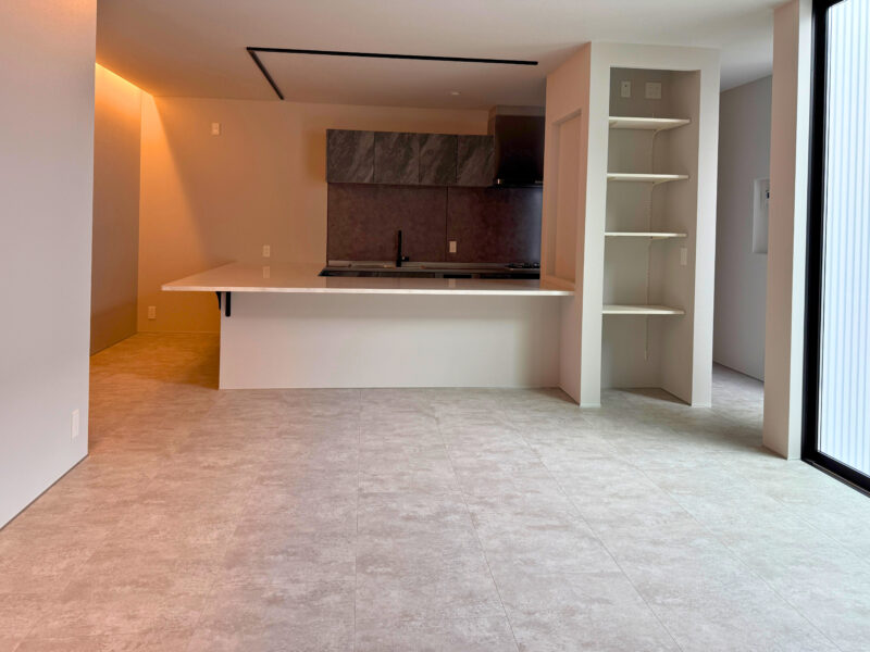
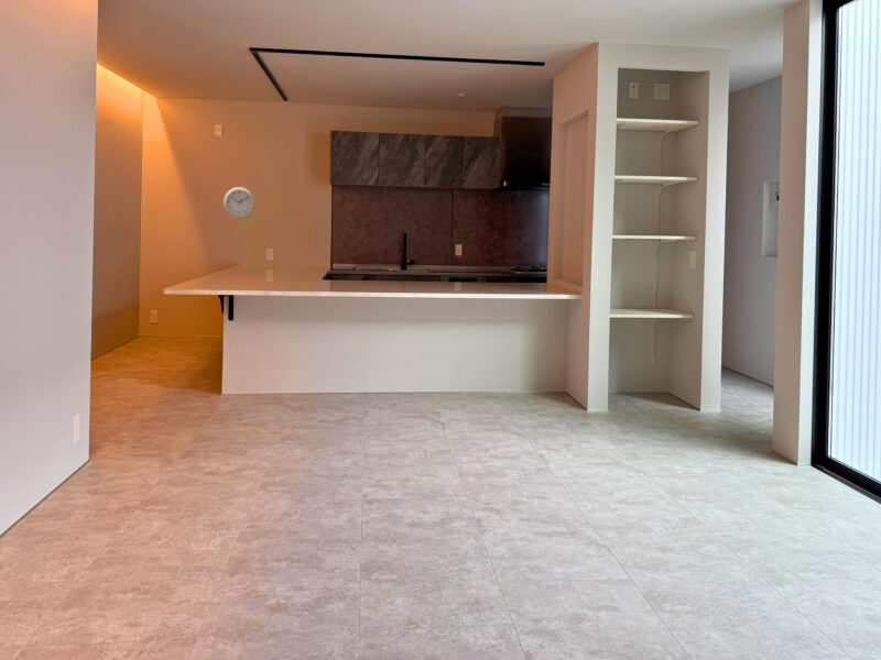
+ wall clock (239, 202)
